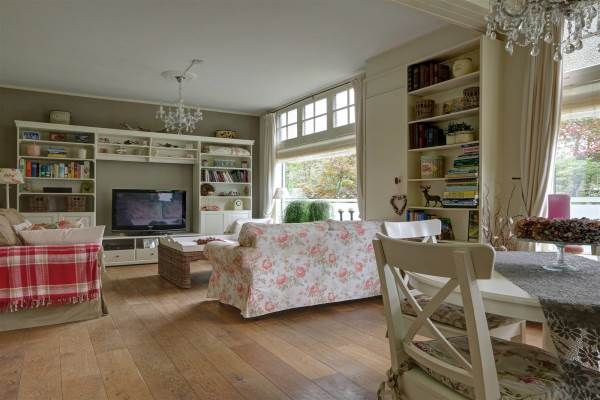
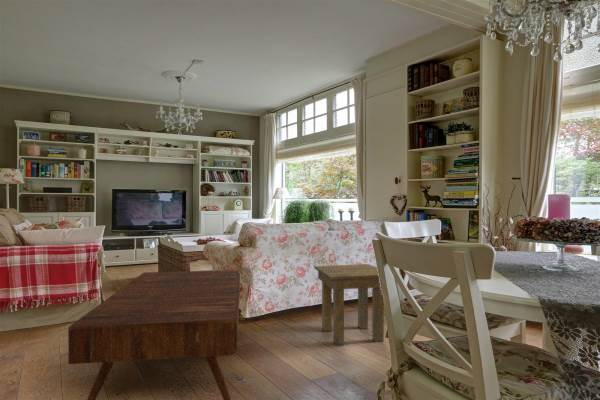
+ side table (358, 302)
+ coffee table (181, 324)
